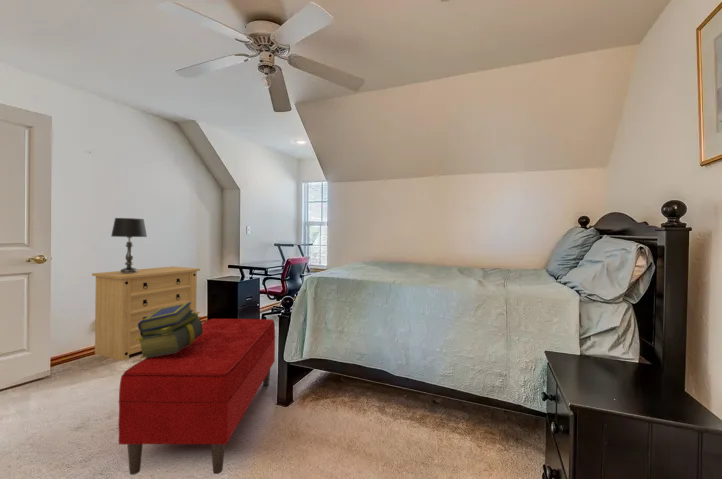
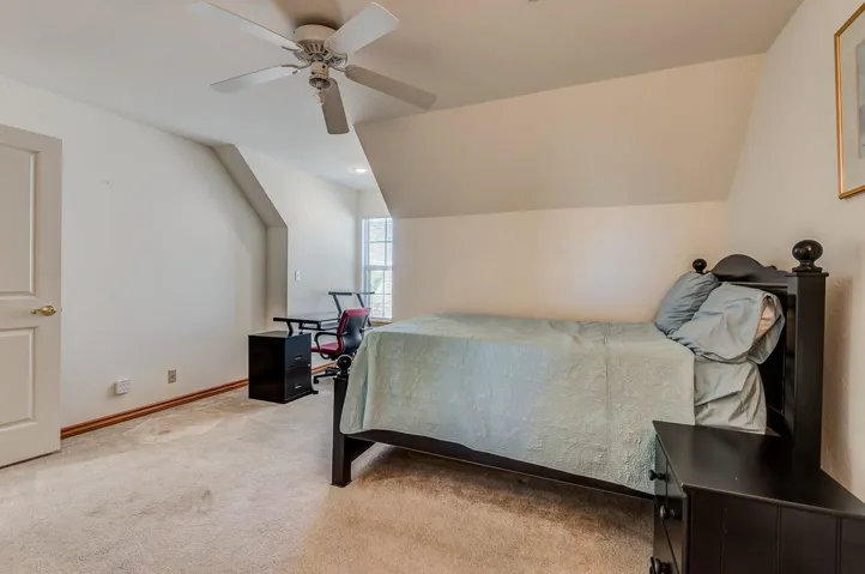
- stack of books (174, 331)
- bench (216, 378)
- dresser (150, 307)
- table lamp (129, 245)
